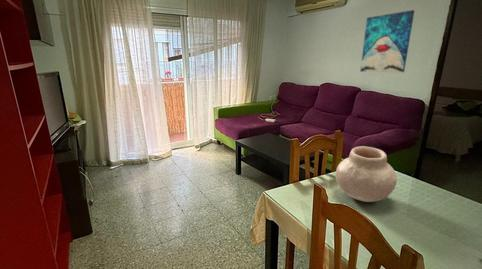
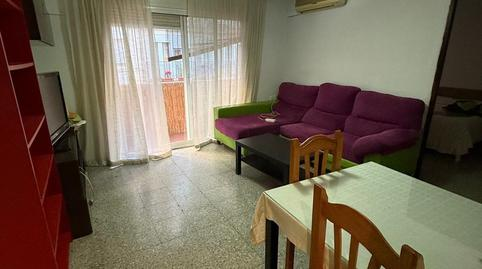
- wall art (384, 43)
- vase (364, 173)
